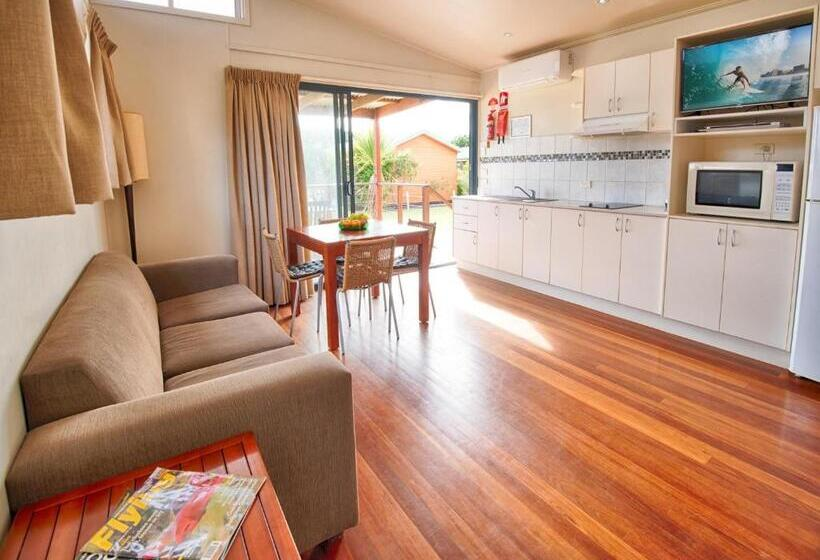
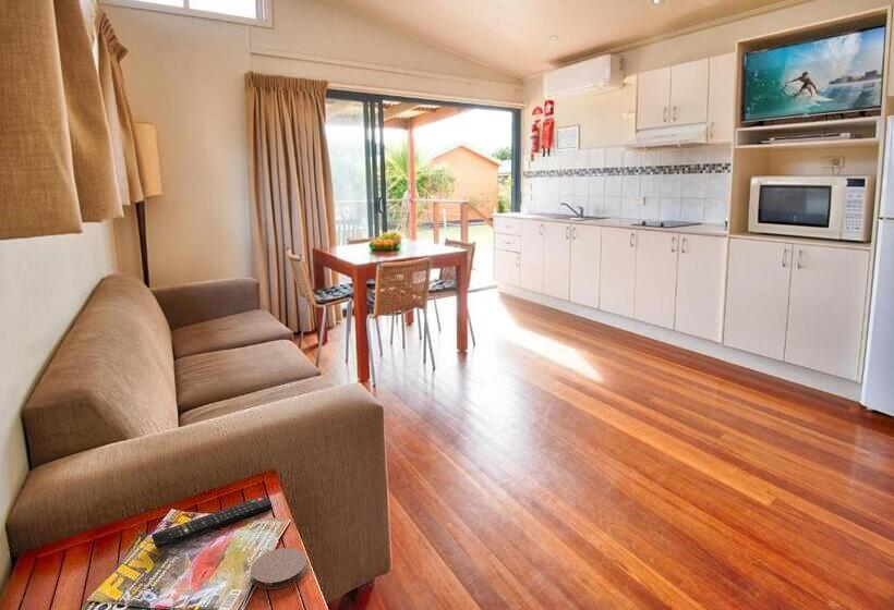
+ coaster (279, 568)
+ remote control (216, 521)
